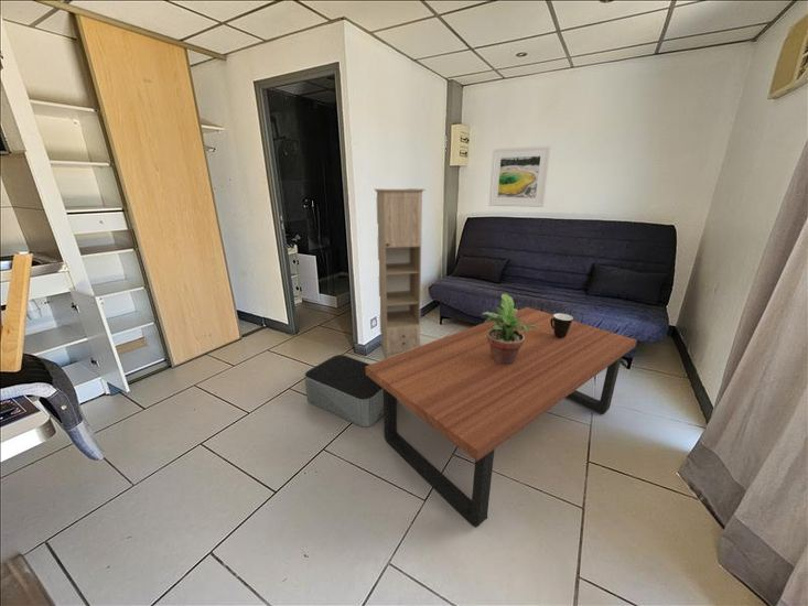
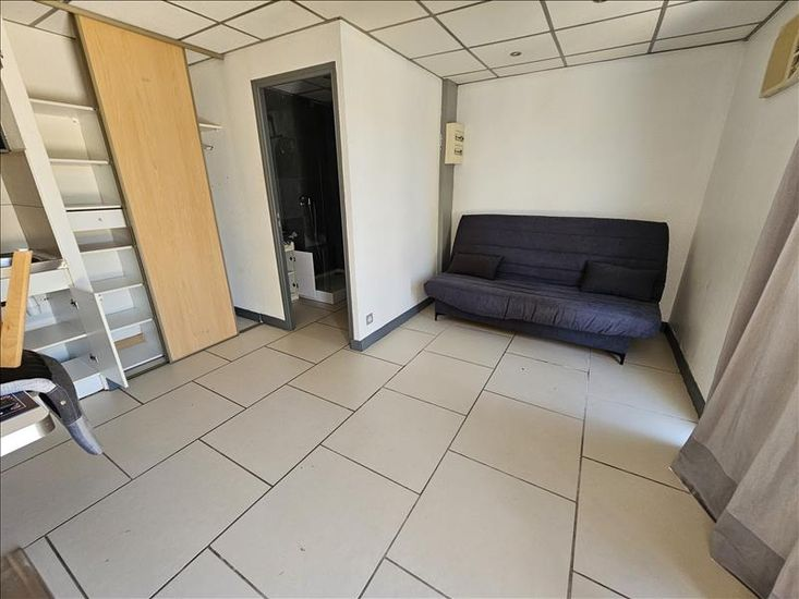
- storage bin (351, 387)
- storage cabinet (398, 275)
- coffee table (507, 390)
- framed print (518, 177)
- mug (559, 325)
- potted plant (508, 333)
